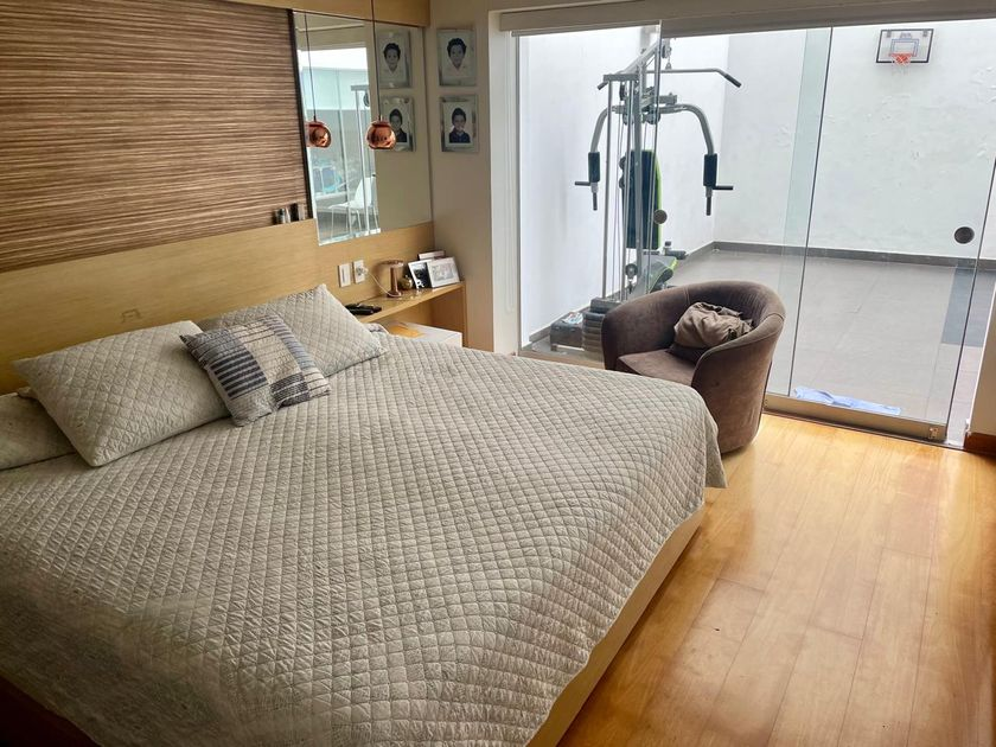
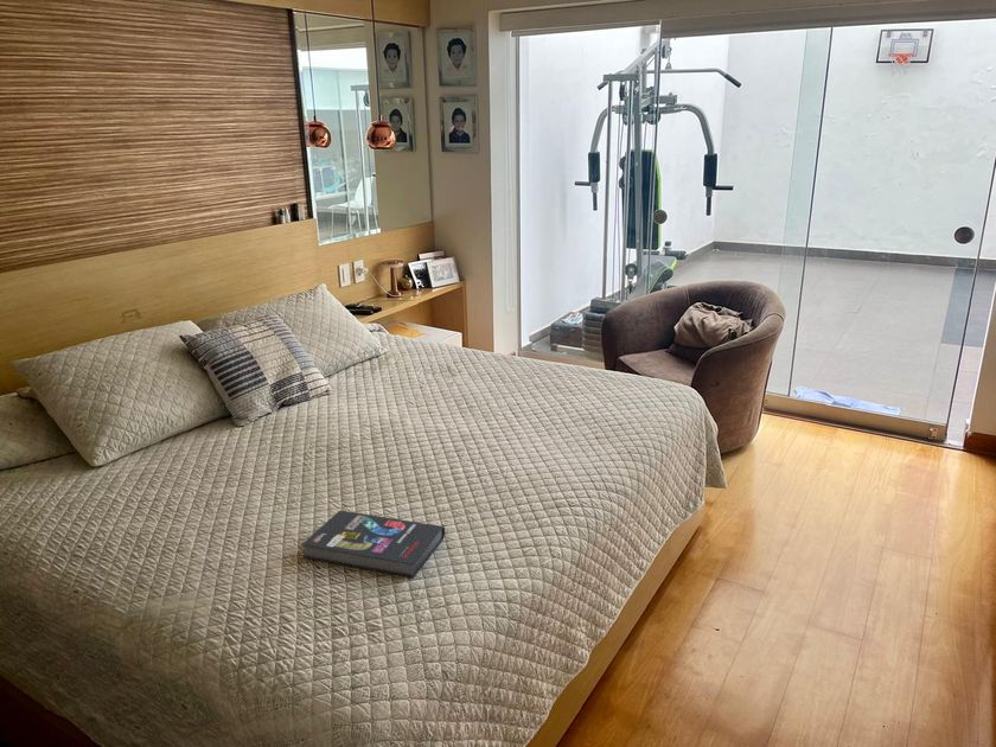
+ book (375, 541)
